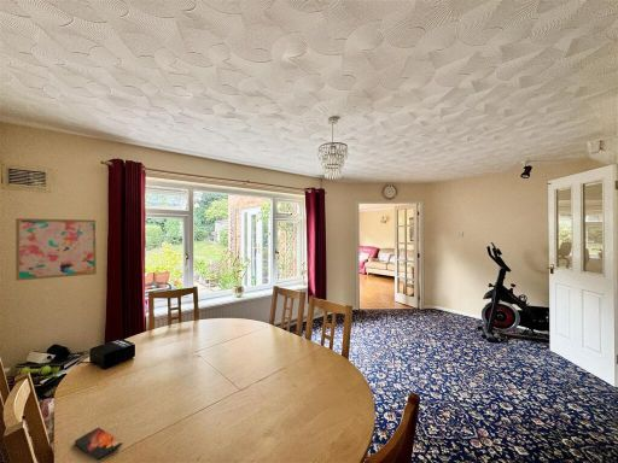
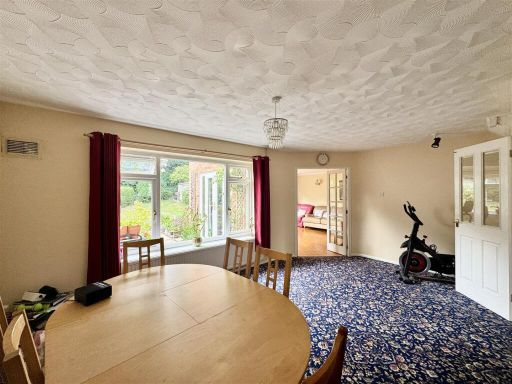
- wall art (59, 247)
- smartphone (98, 443)
